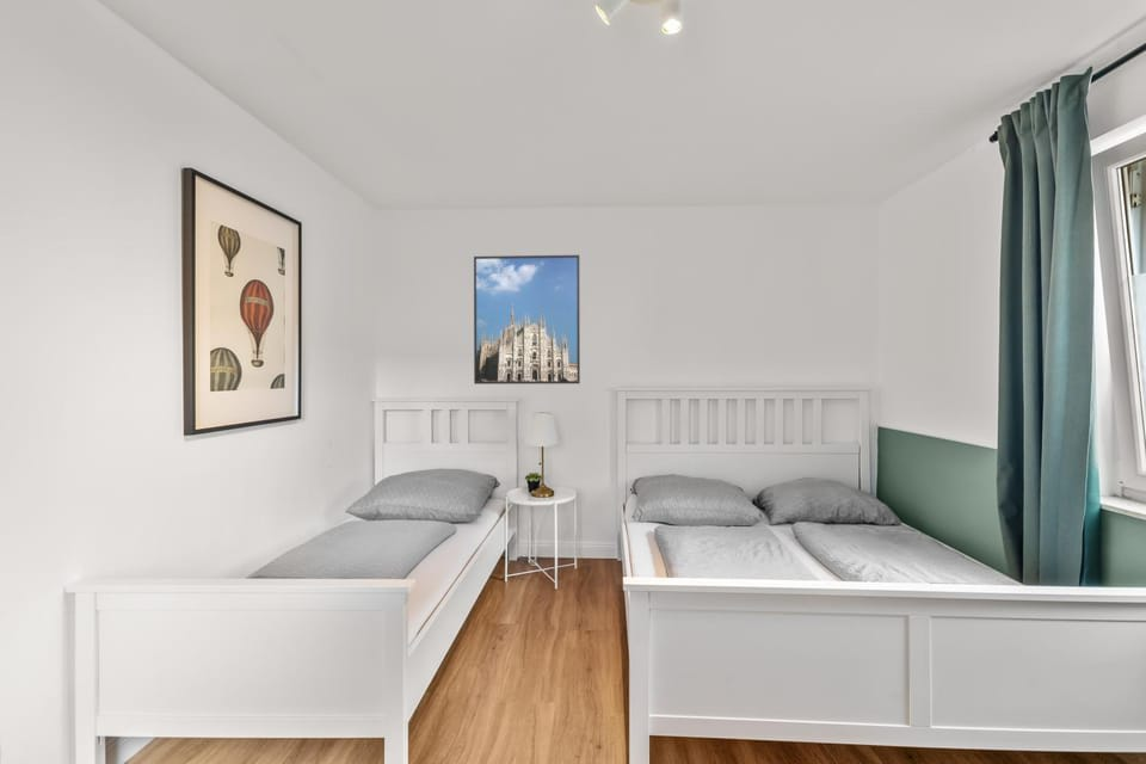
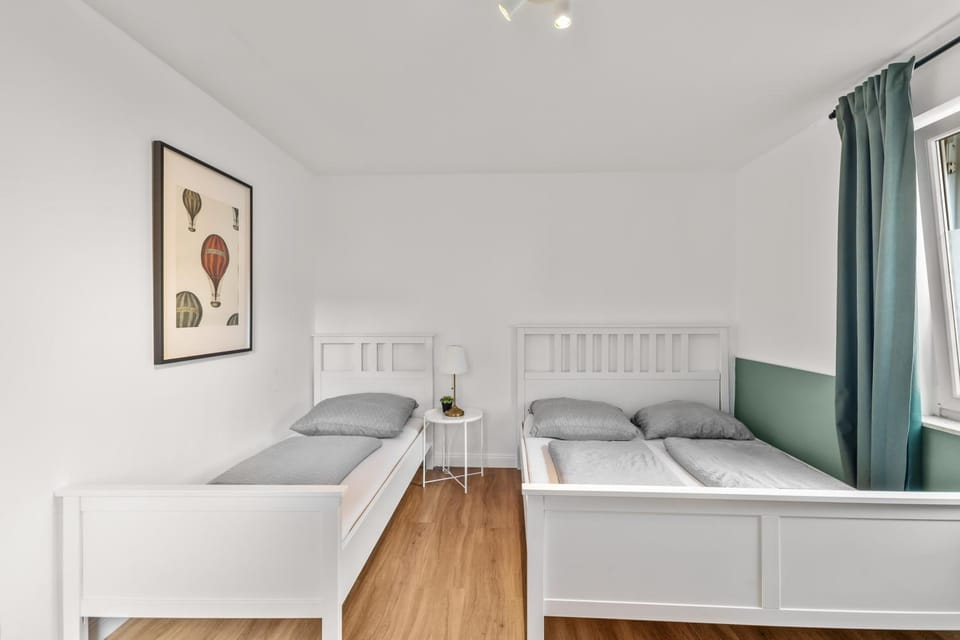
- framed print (526, 320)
